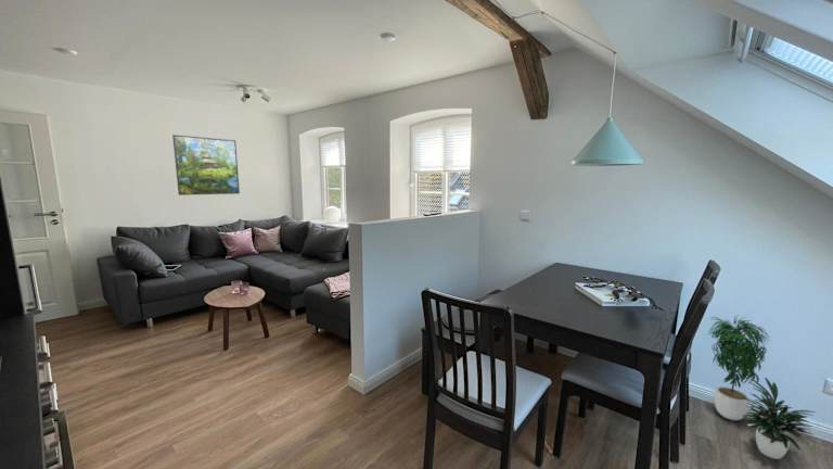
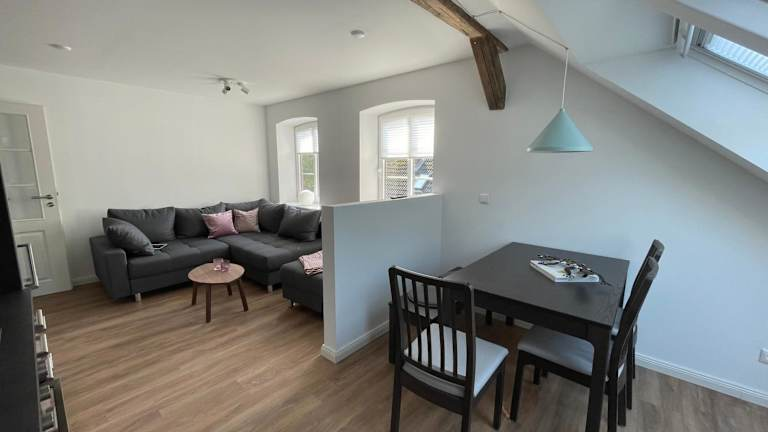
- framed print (208, 166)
- potted plant (752, 379)
